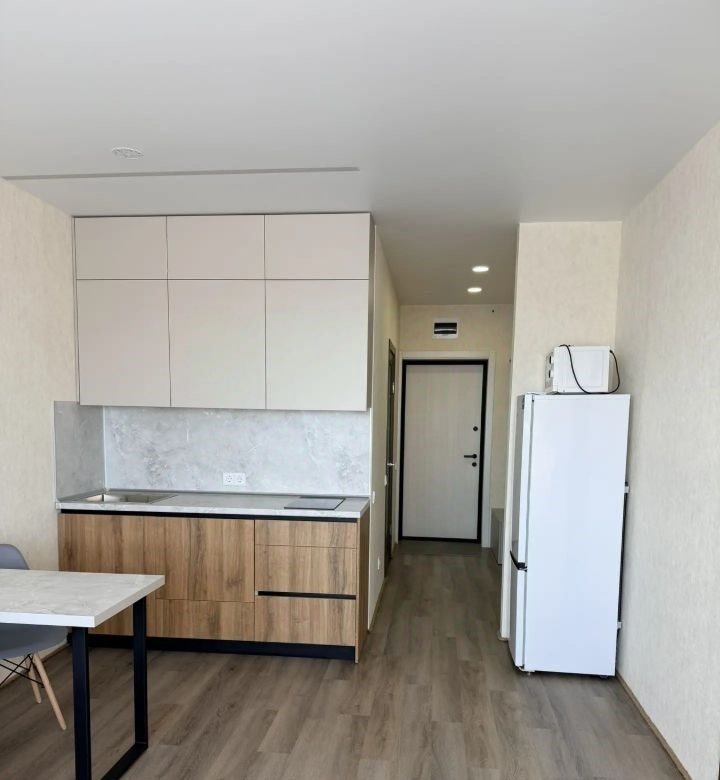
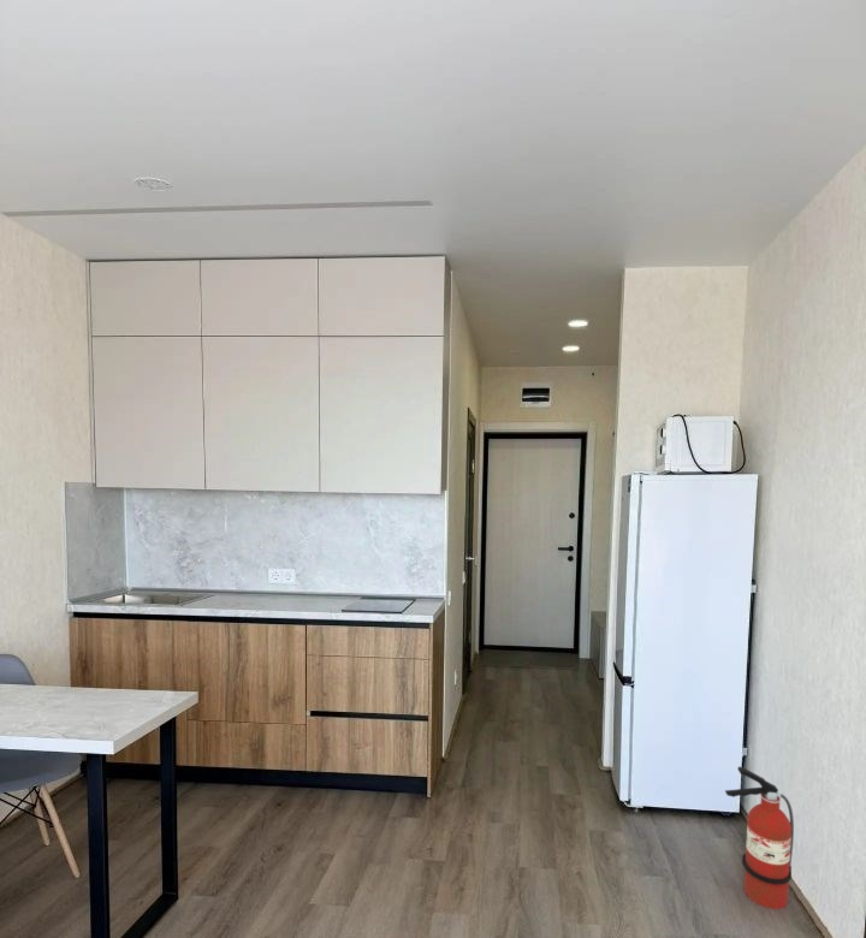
+ fire extinguisher (759, 832)
